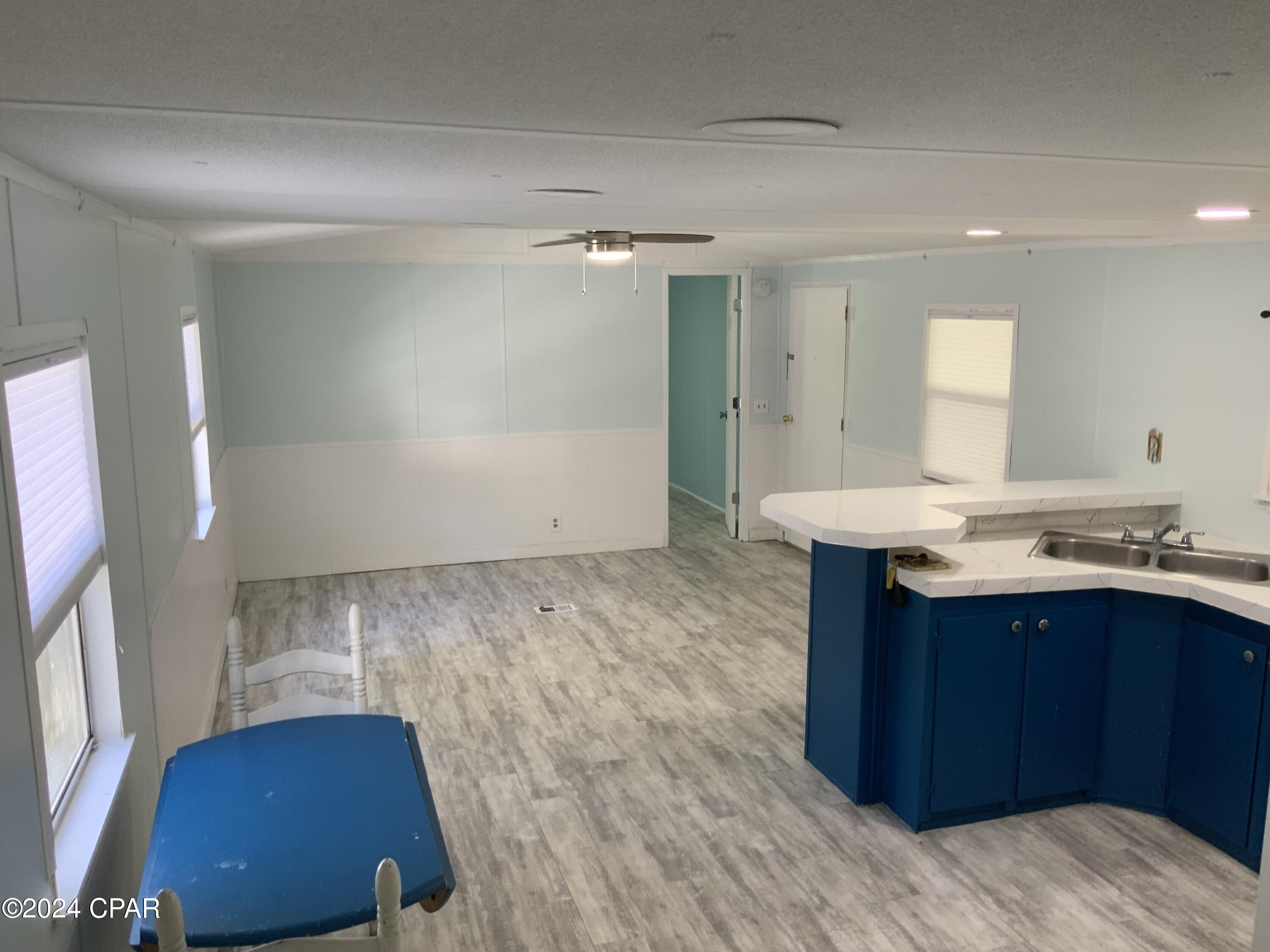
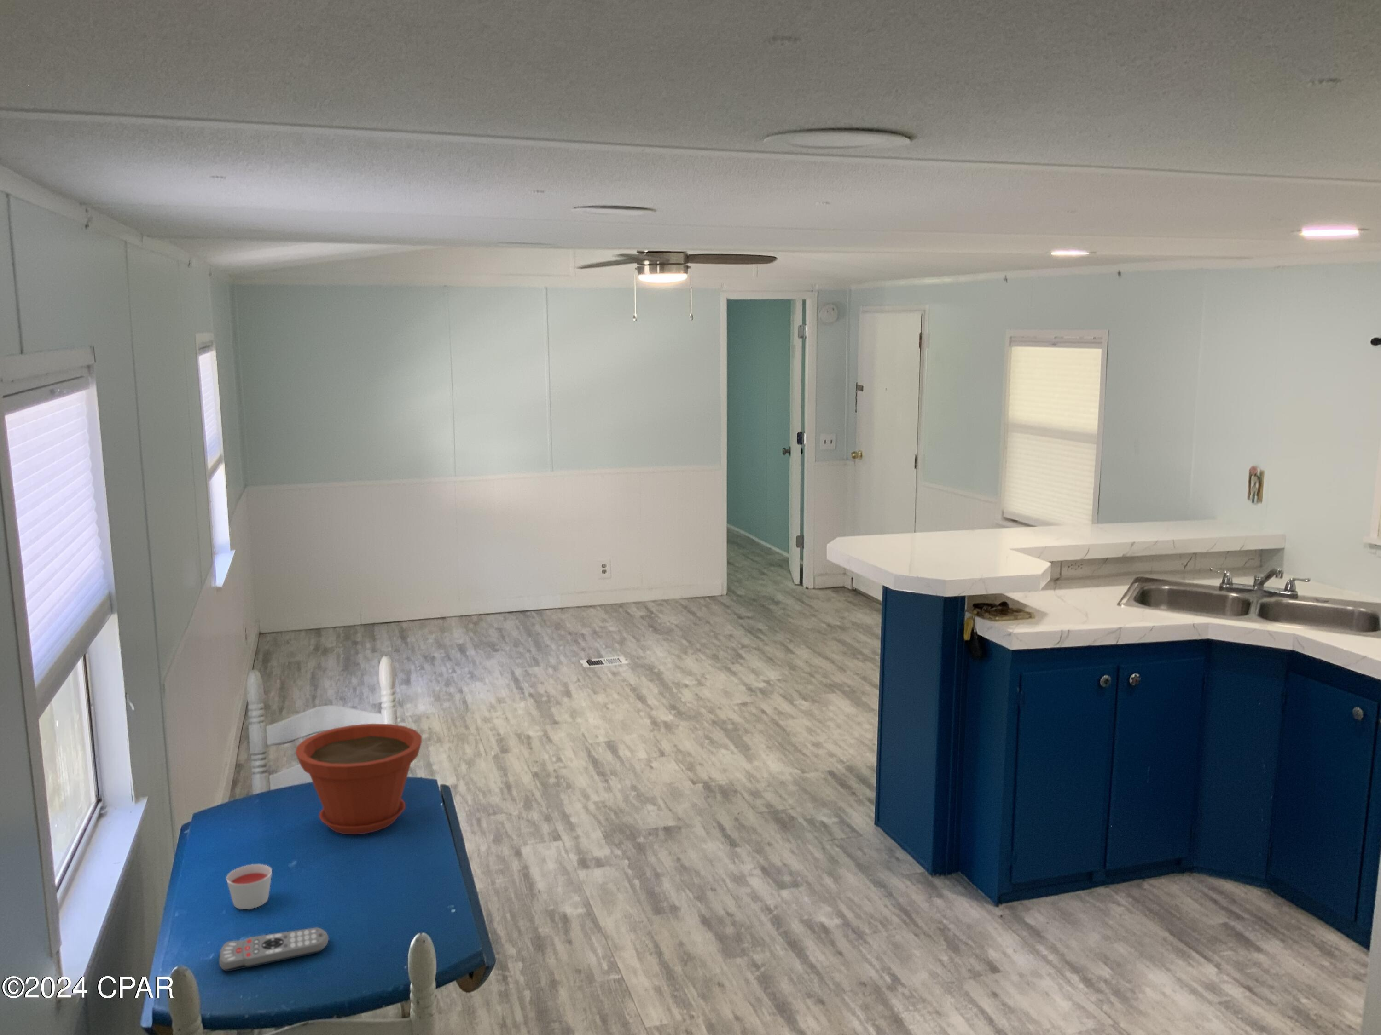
+ plant pot (361, 782)
+ remote control (274, 948)
+ candle (250, 888)
